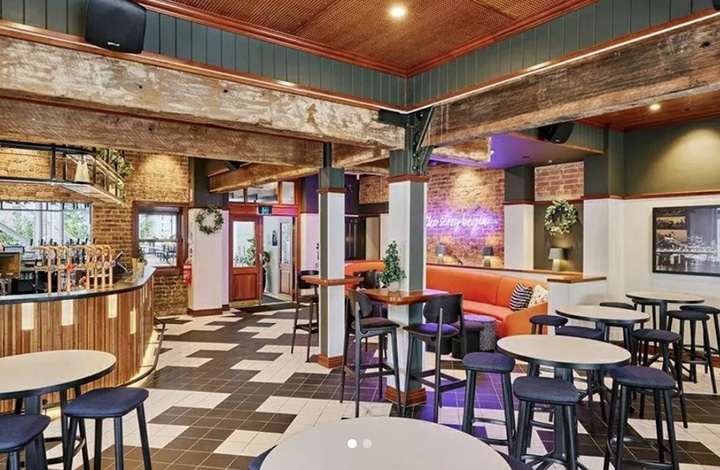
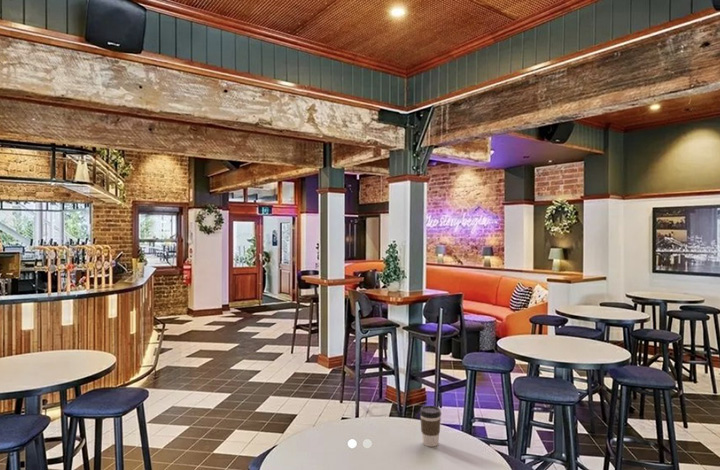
+ coffee cup (430, 426)
